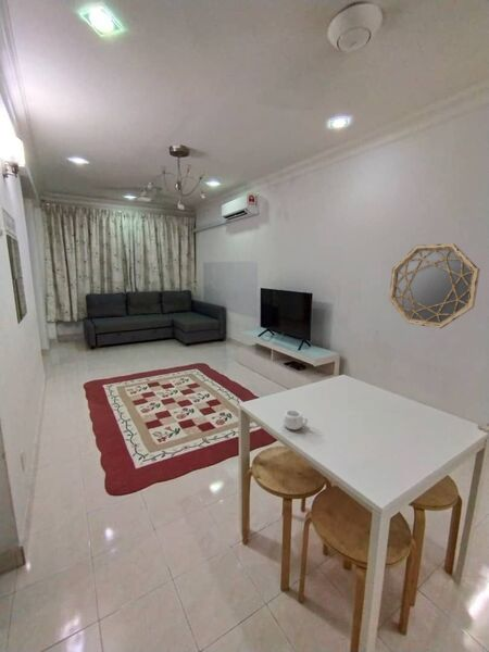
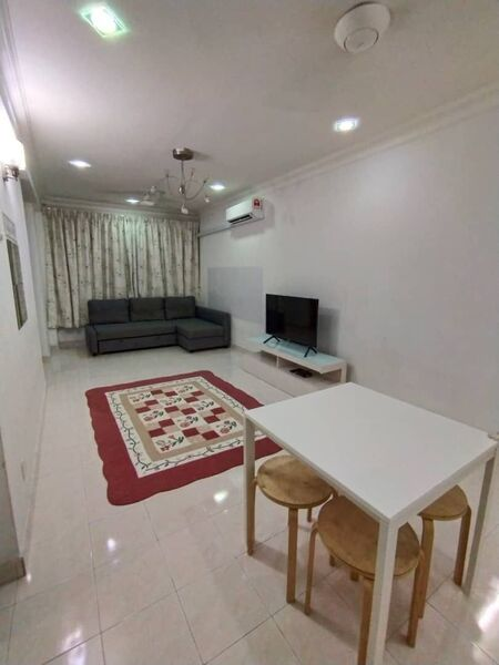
- home mirror (429, 286)
- teacup (294, 419)
